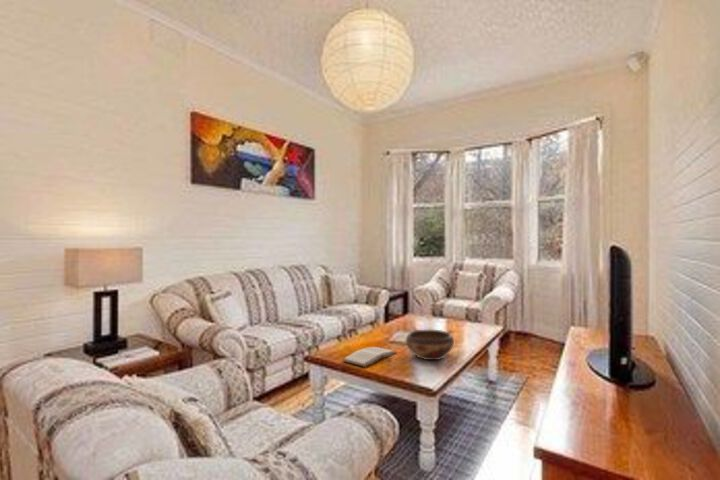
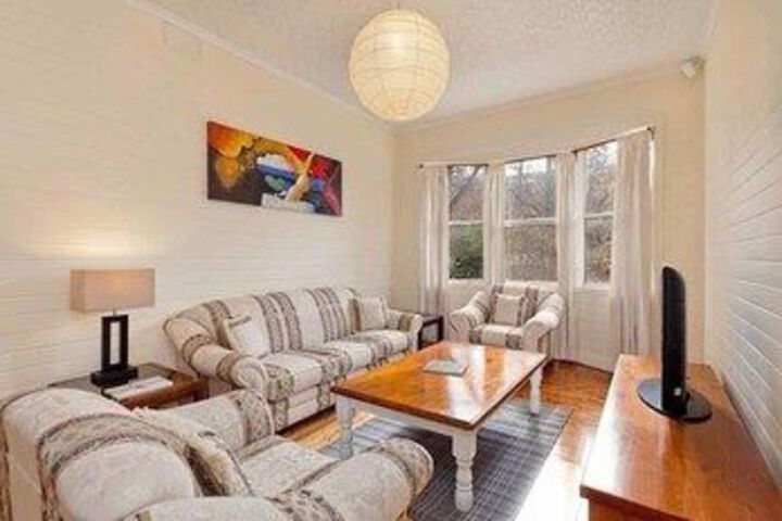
- book (370, 354)
- decorative bowl (429, 345)
